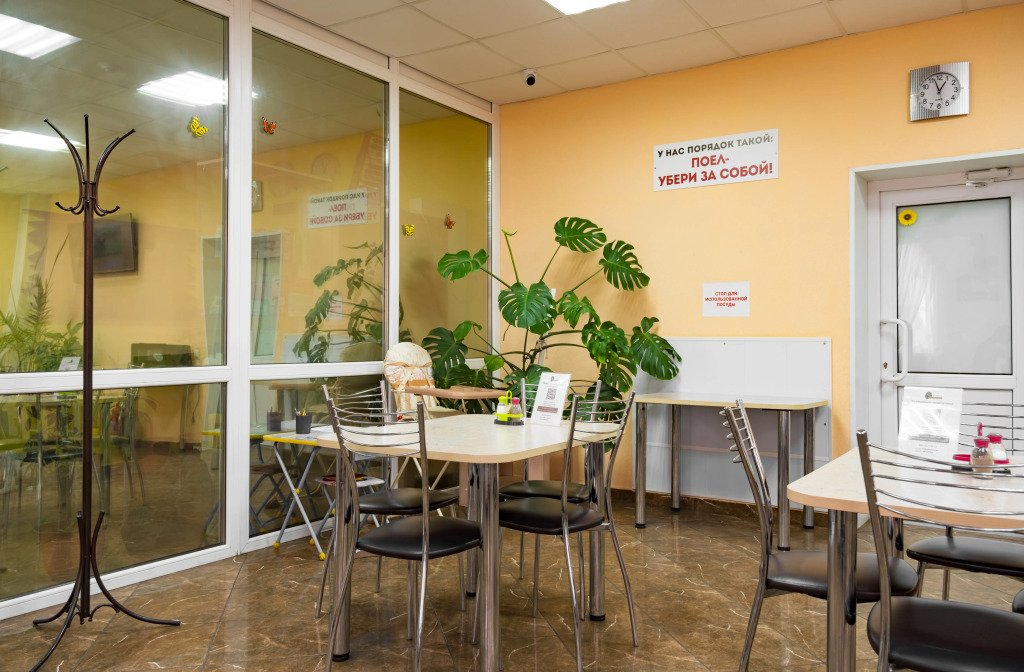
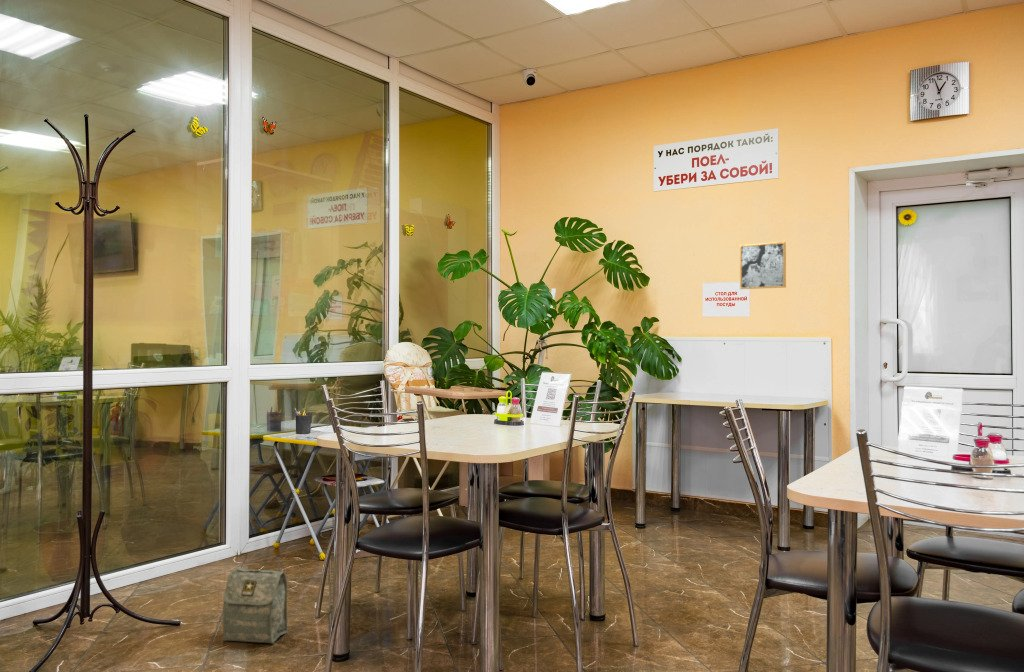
+ wall art (762, 265)
+ bag (255, 603)
